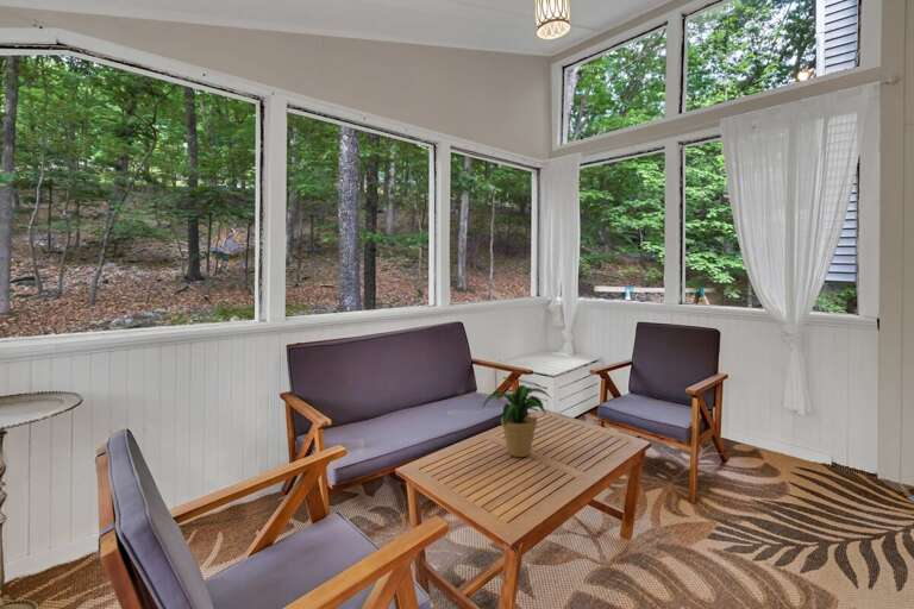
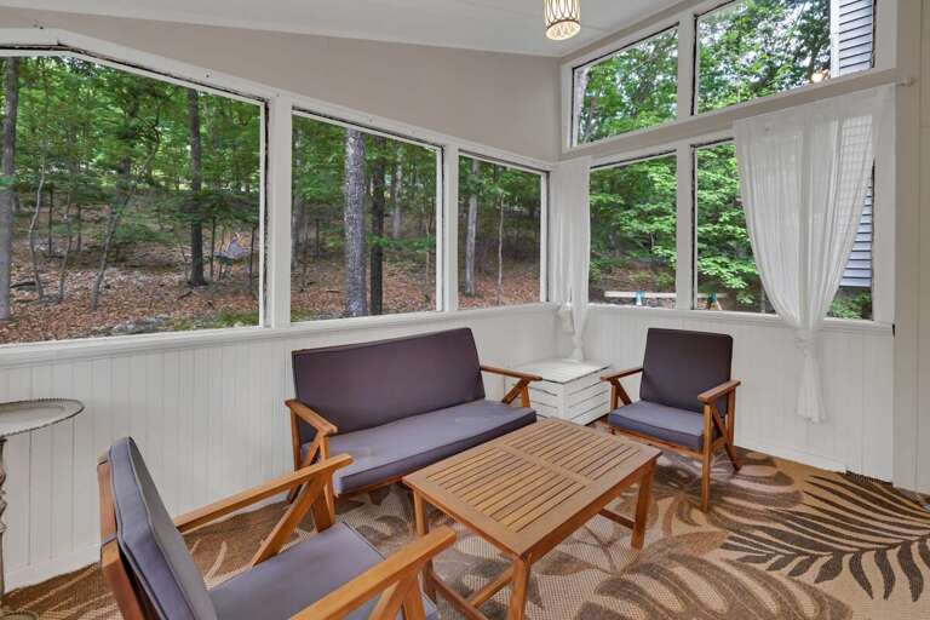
- potted plant (519, 420)
